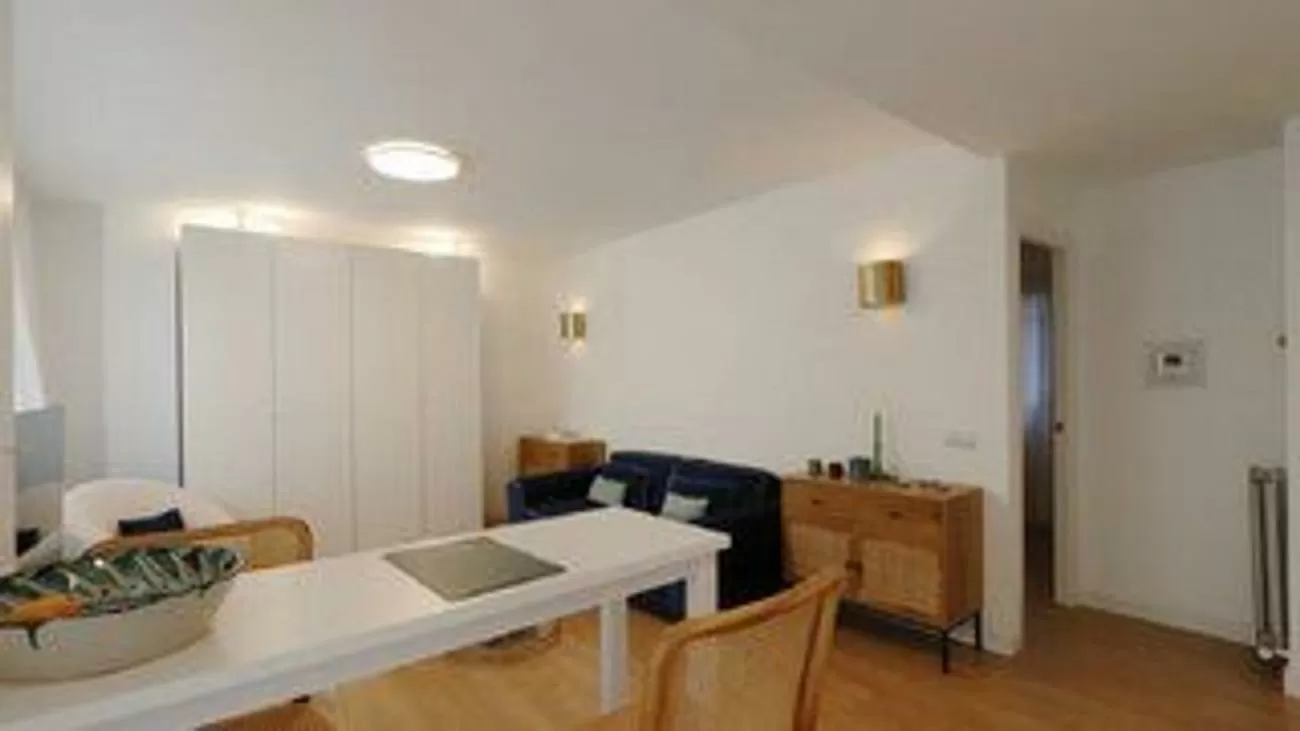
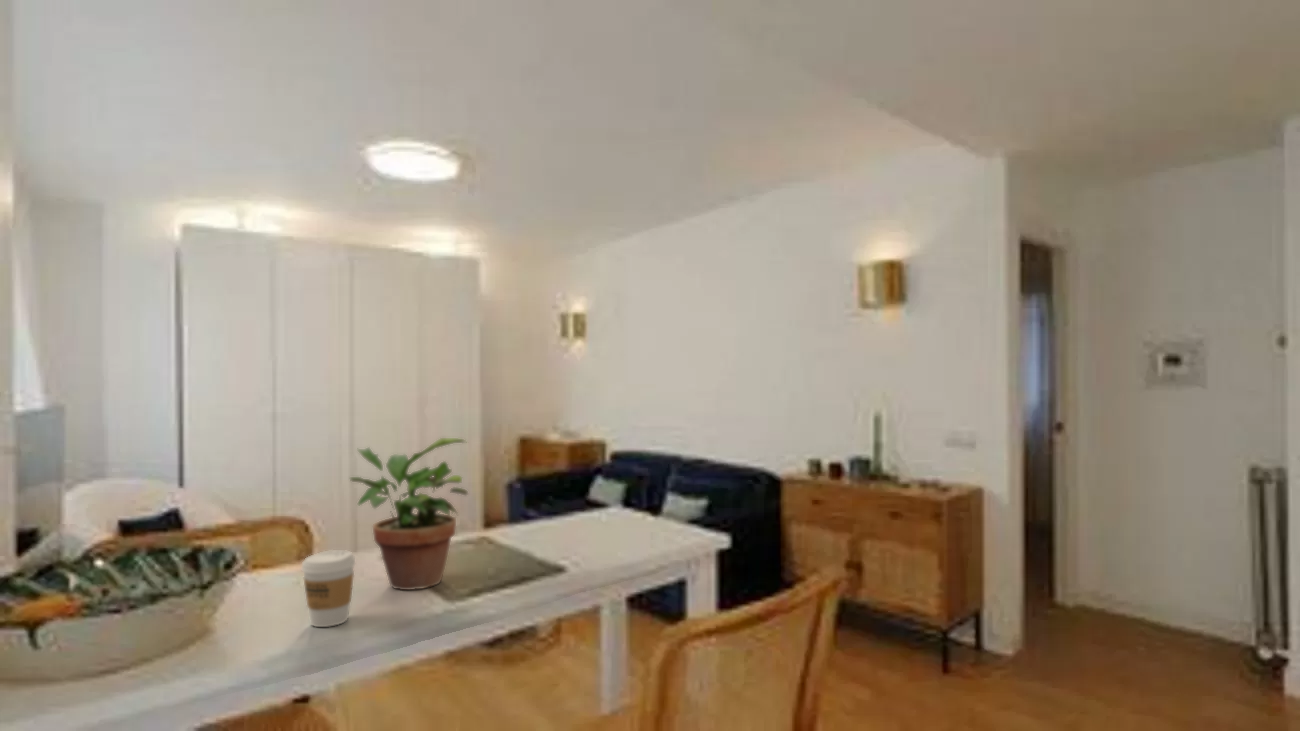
+ coffee cup (329, 587)
+ potted plant (399, 511)
